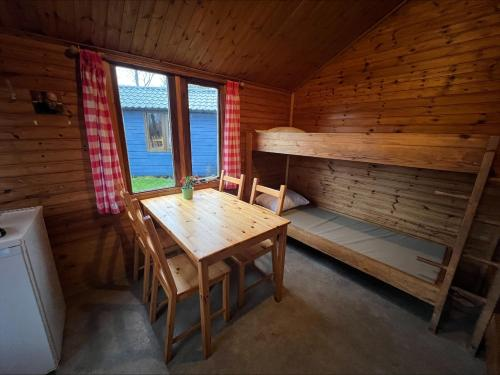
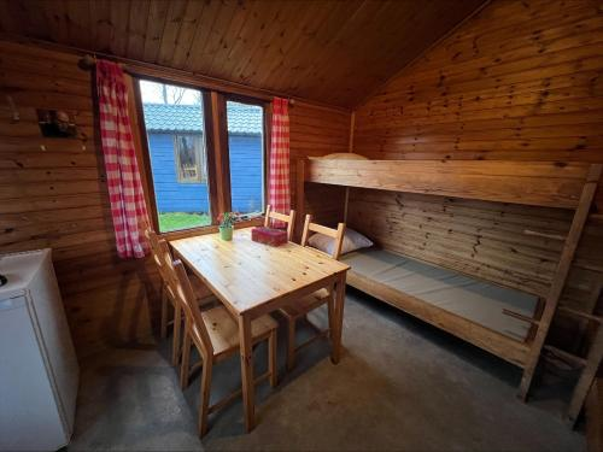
+ tissue box (269, 235)
